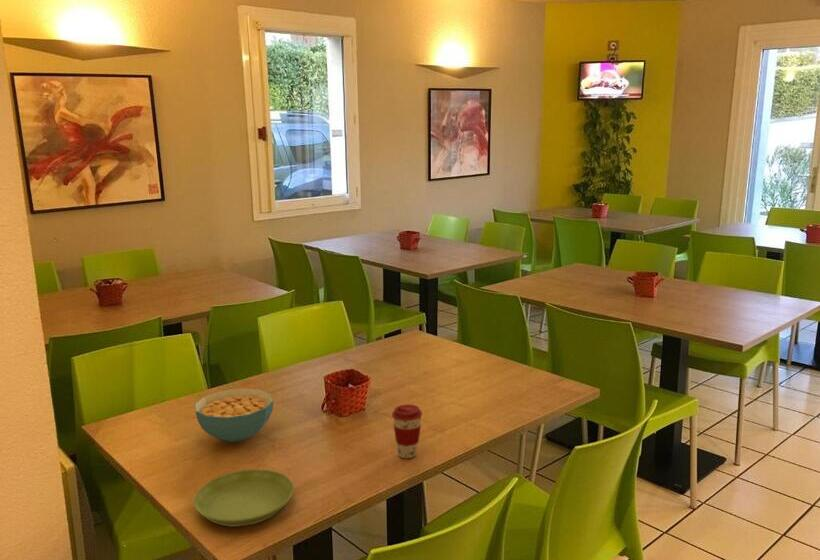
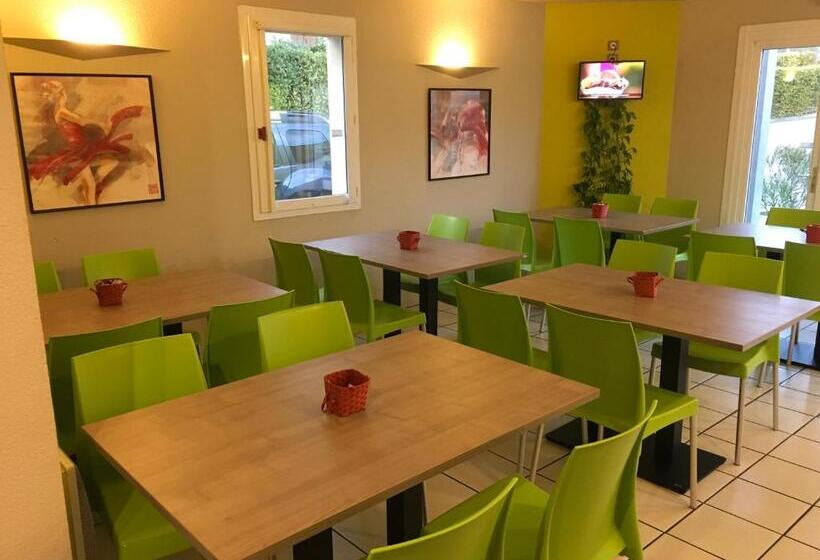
- coffee cup (407, 431)
- cereal bowl (235, 419)
- saucer (245, 499)
